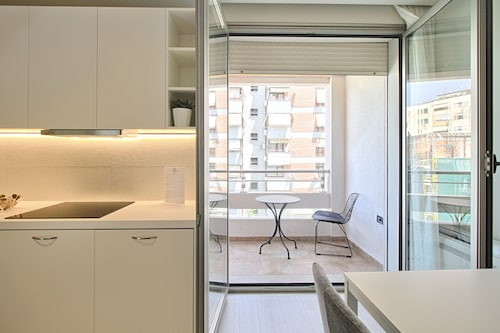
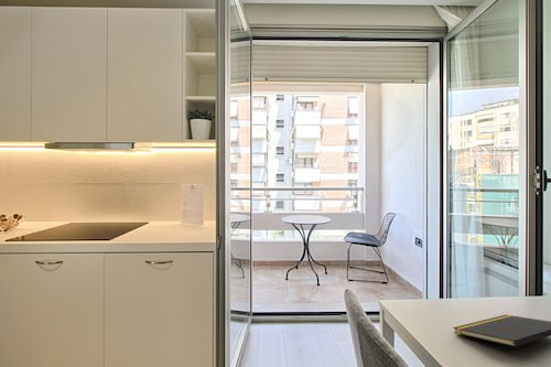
+ notepad (509, 328)
